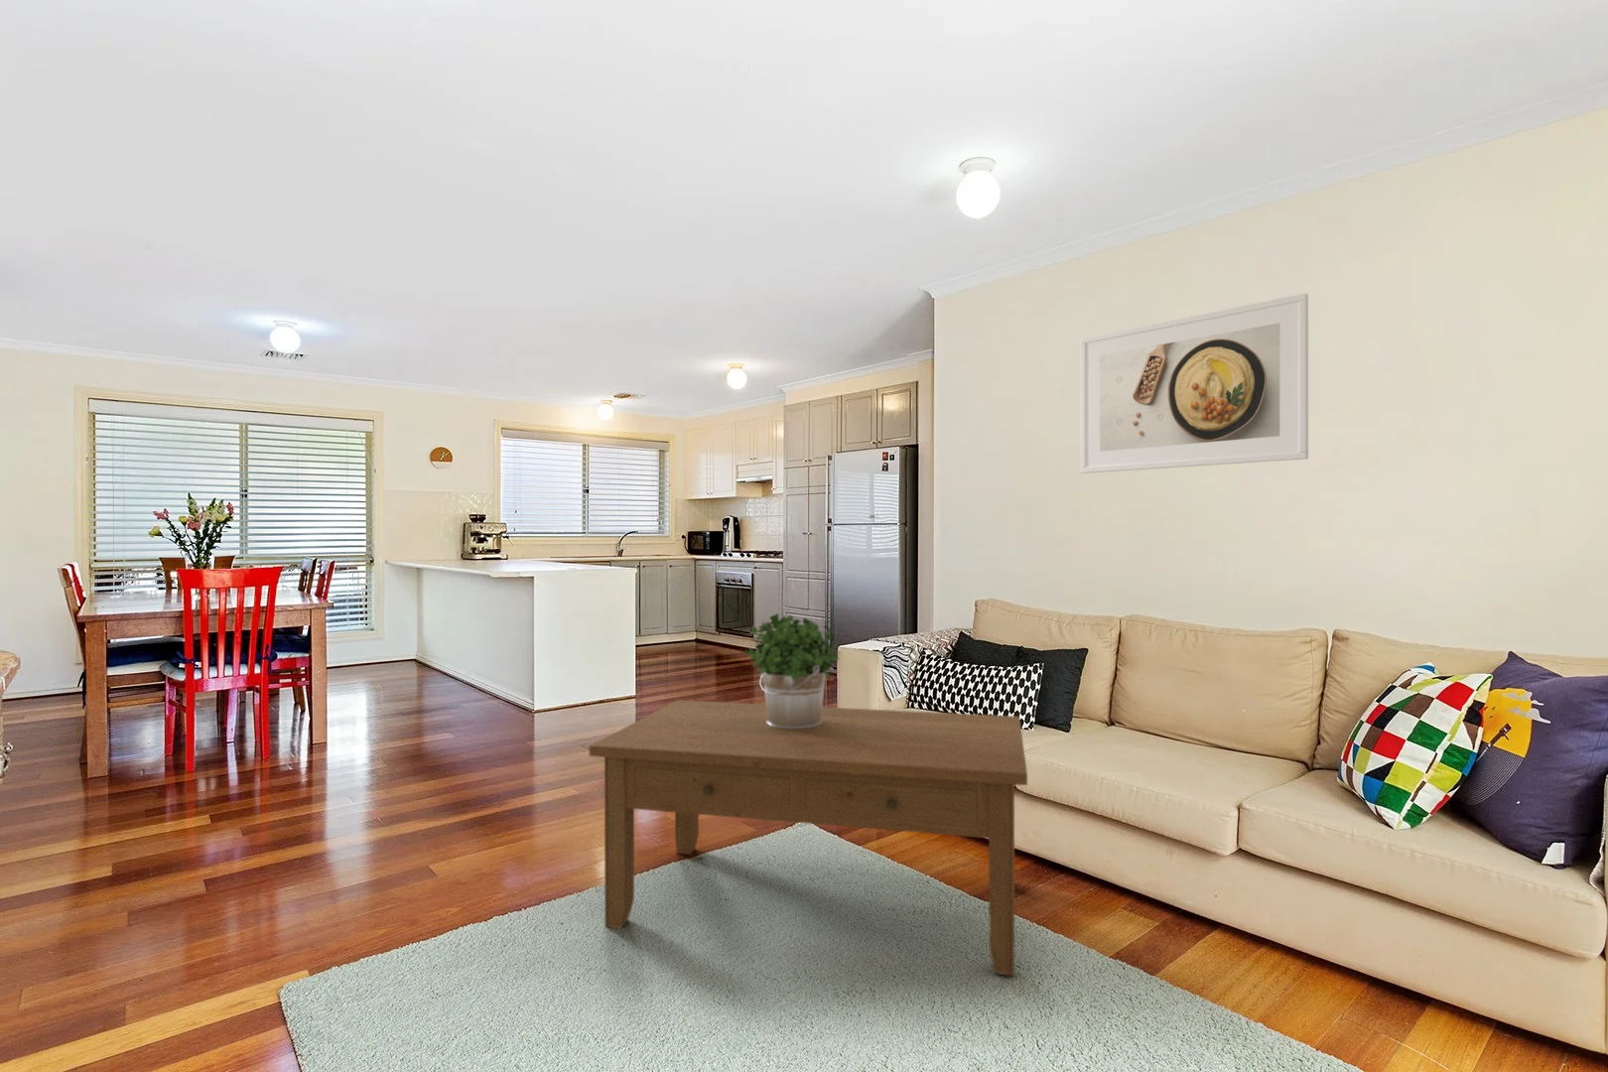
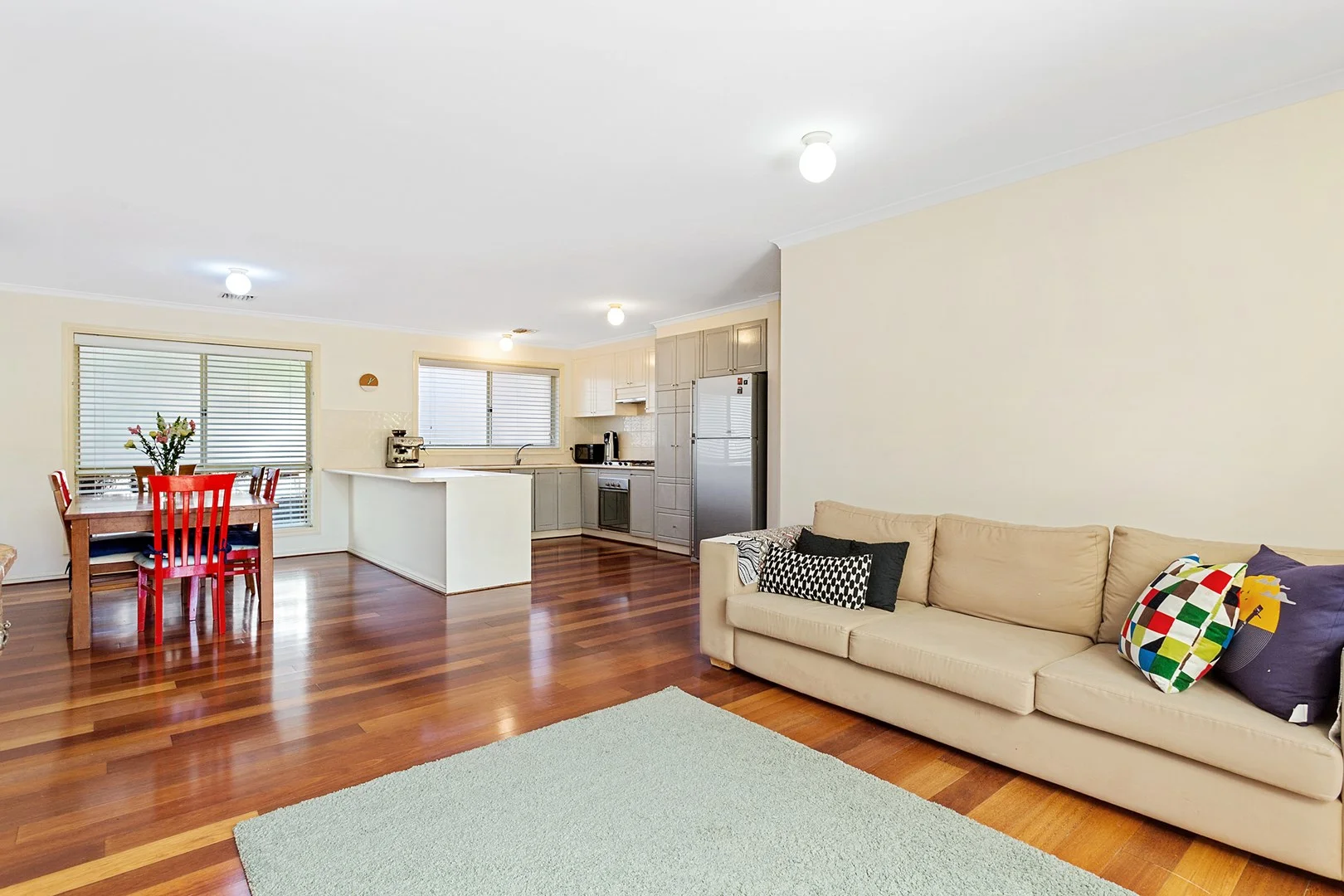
- coffee table (820, 815)
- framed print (1182, 392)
- potted plant (792, 668)
